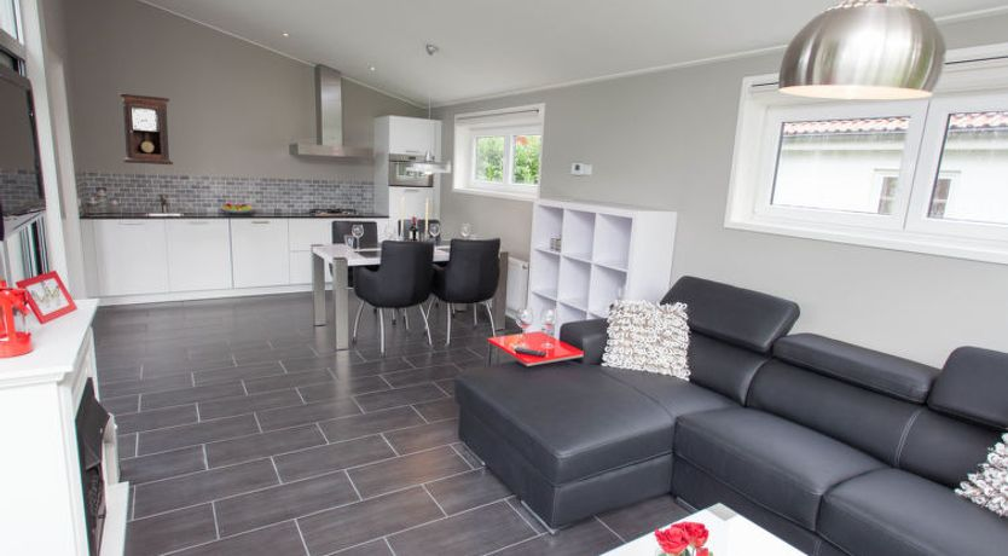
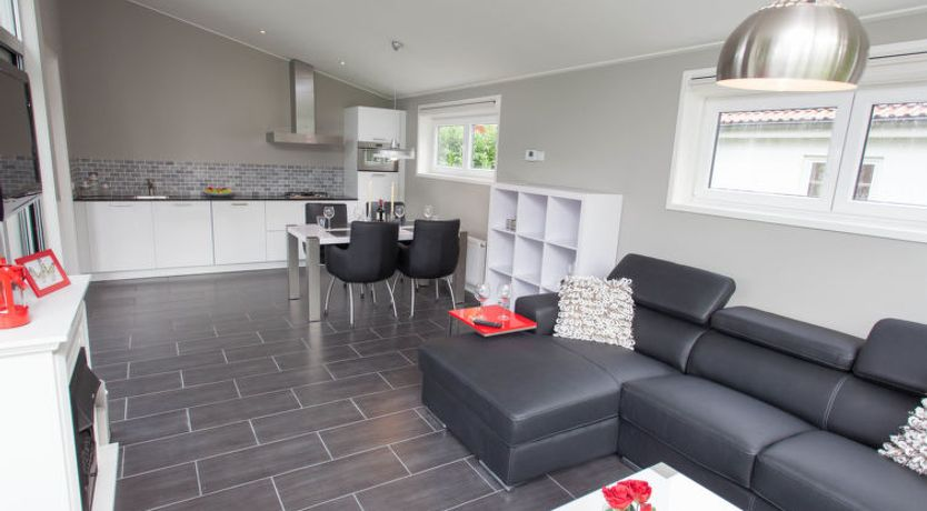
- pendulum clock (146, 129)
